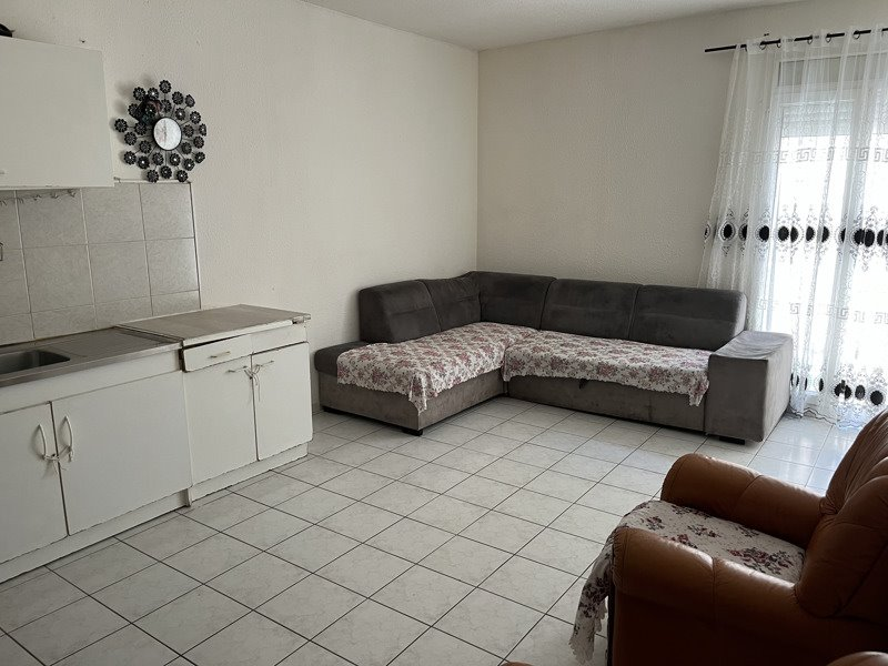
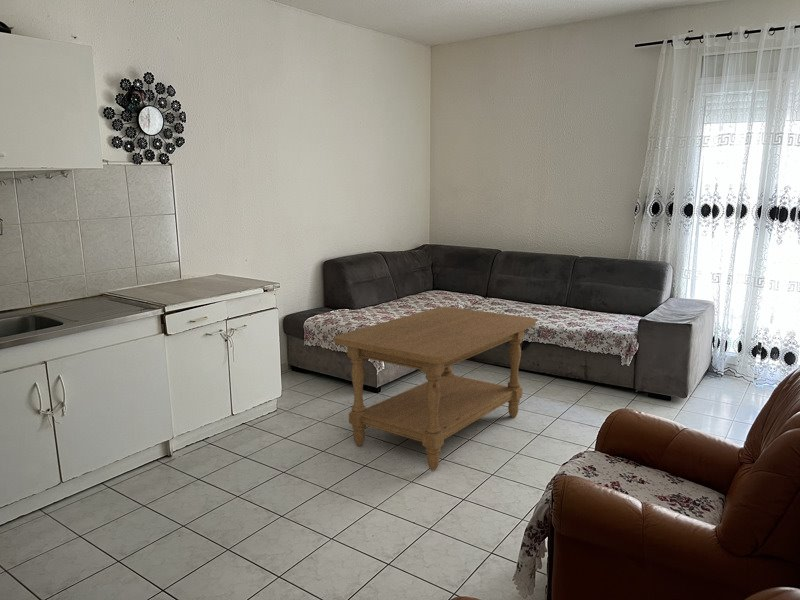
+ coffee table (440, 379)
